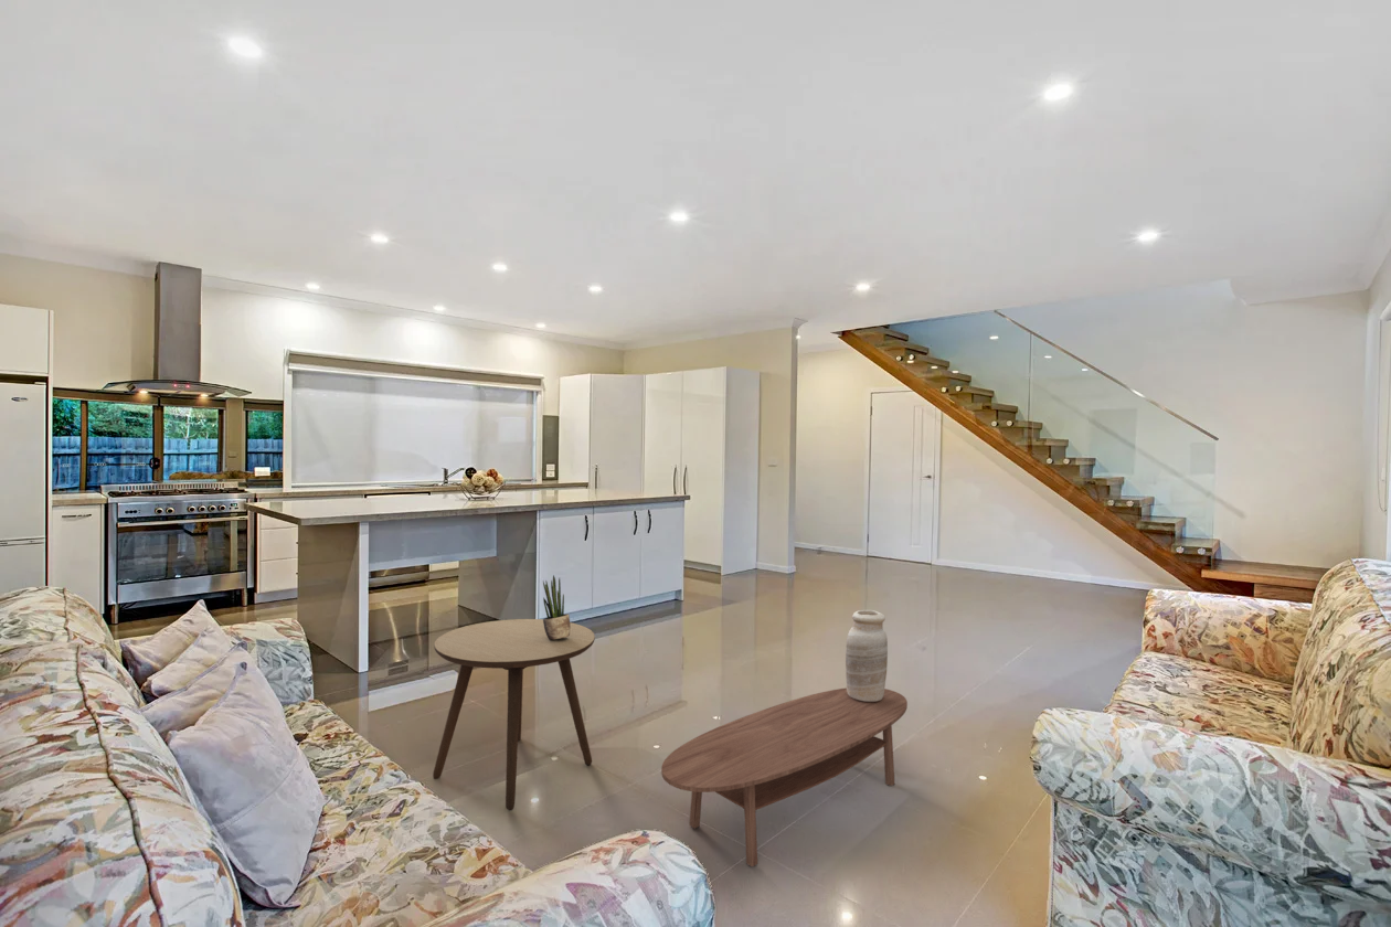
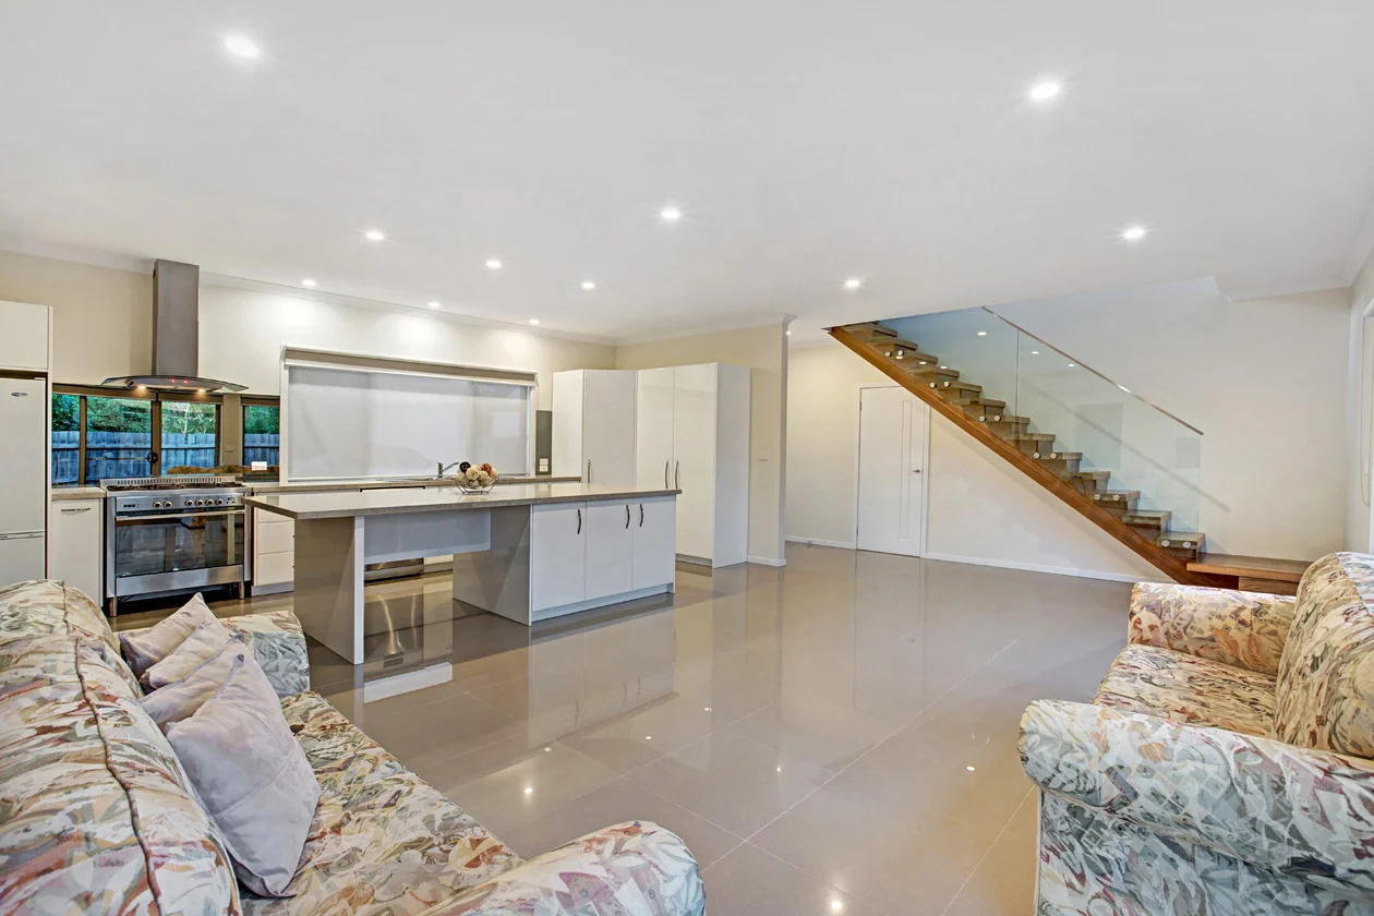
- coffee table (799, 765)
- potted plant (554, 605)
- side table (516, 704)
- vase (867, 654)
